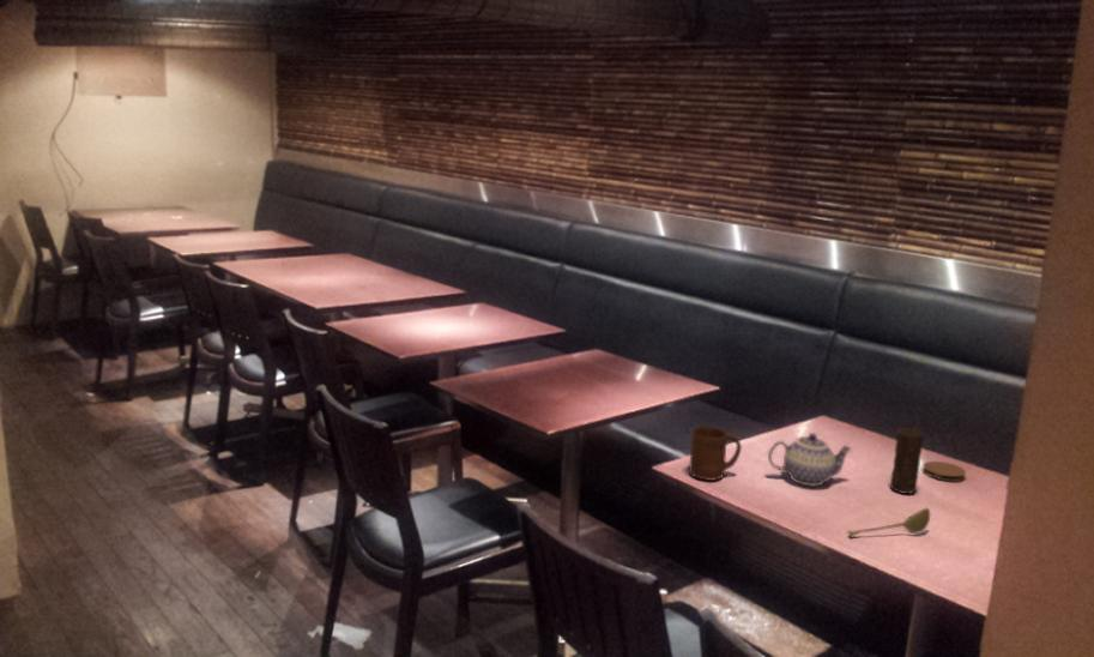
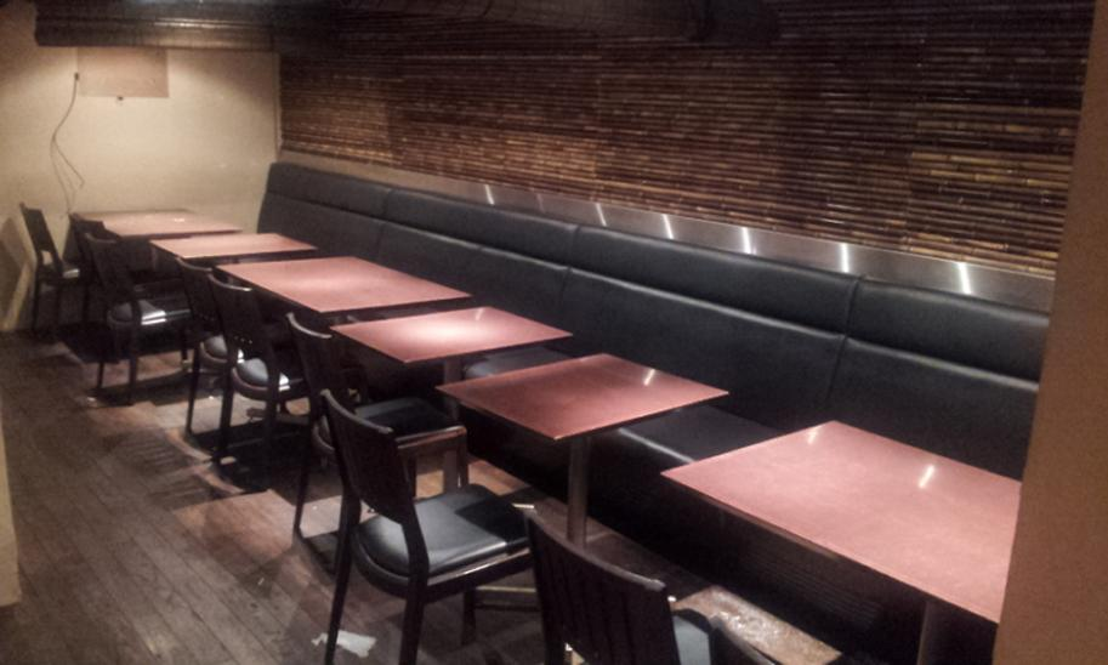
- cup (713, 452)
- coaster (943, 470)
- candle (906, 459)
- soupspoon (890, 525)
- teapot (809, 456)
